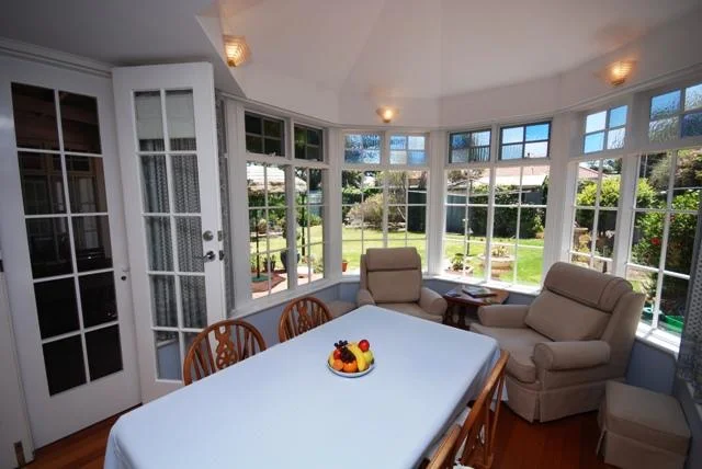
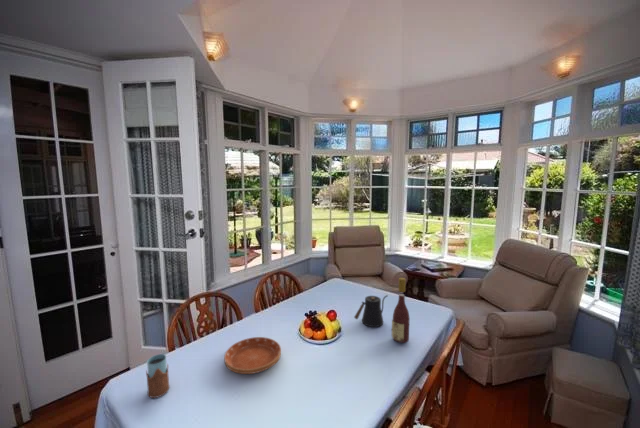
+ drinking glass (157, 372)
+ wine bottle (401, 309)
+ saucer (253, 355)
+ kettle (371, 310)
